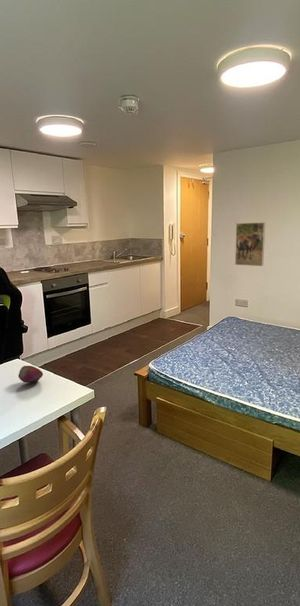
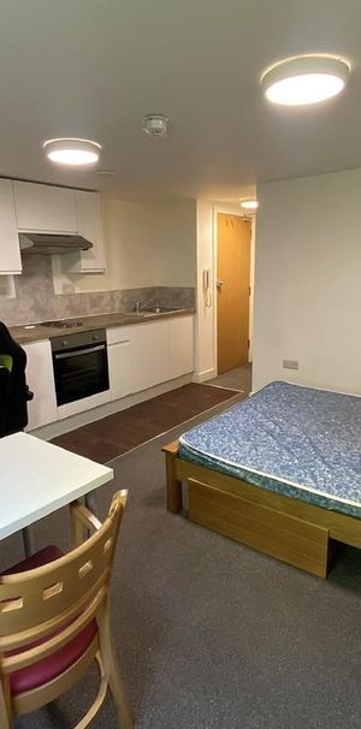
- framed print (249, 244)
- apple (30, 374)
